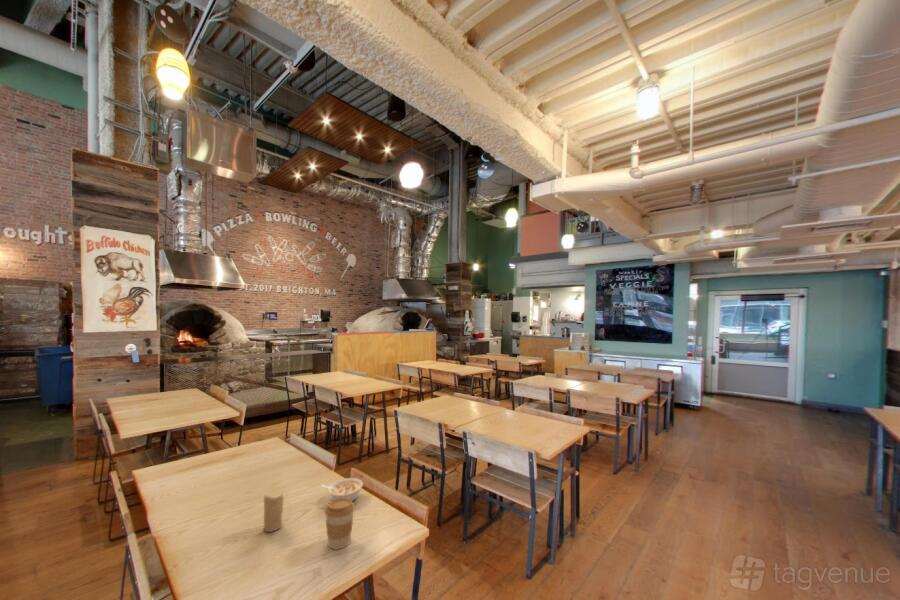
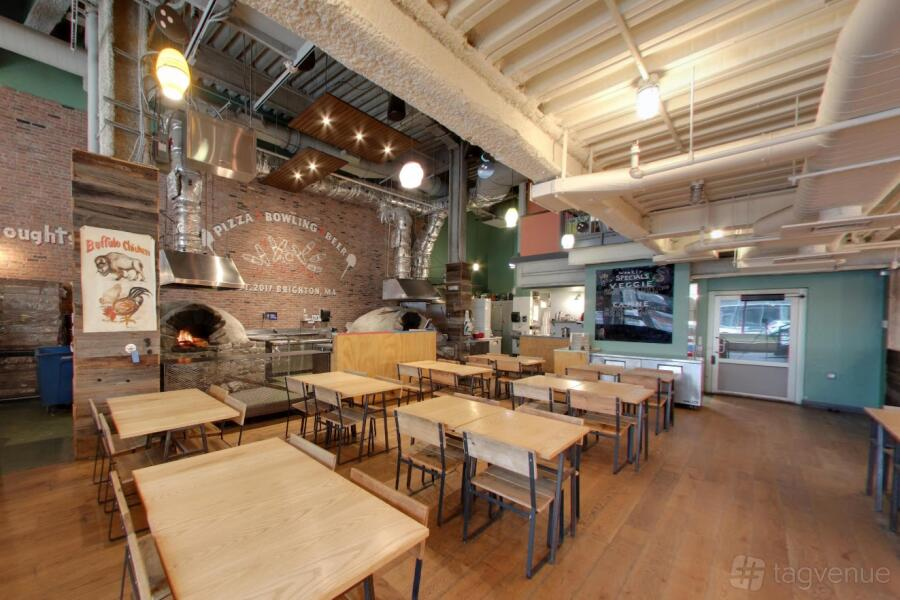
- legume (344, 491)
- coffee cup (339, 522)
- candle (273, 509)
